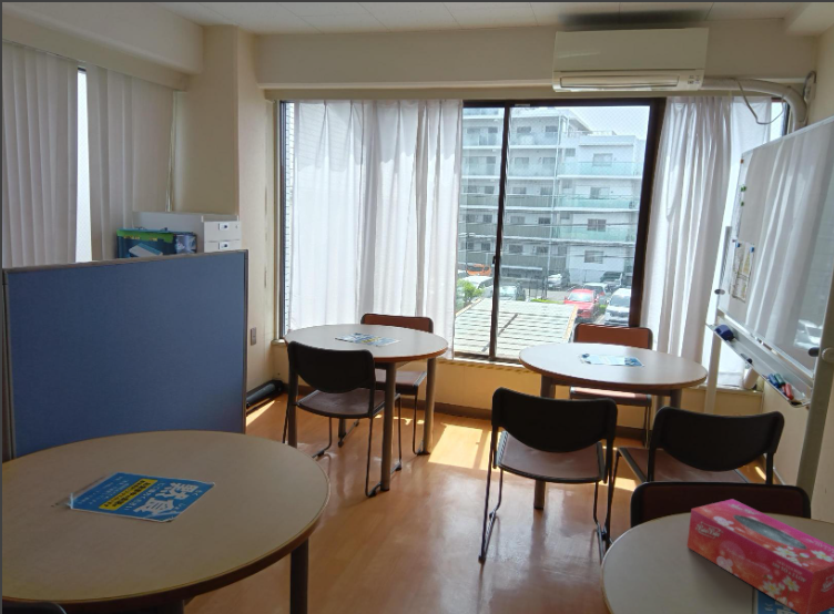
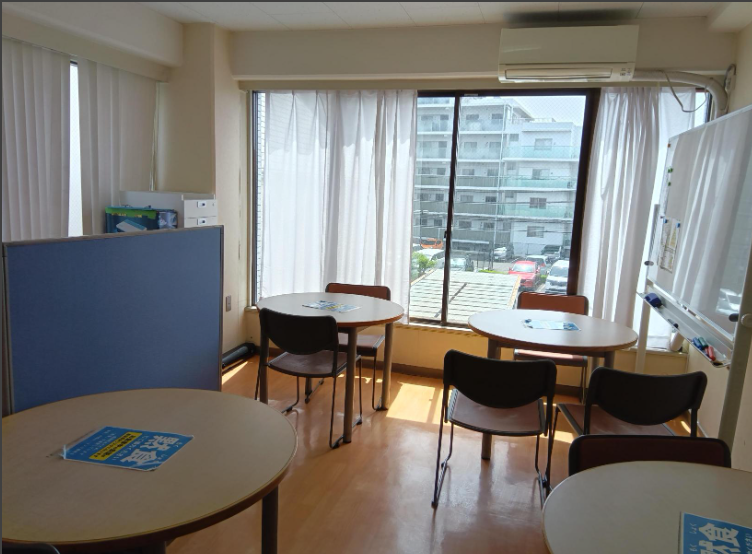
- tissue box (765, 551)
